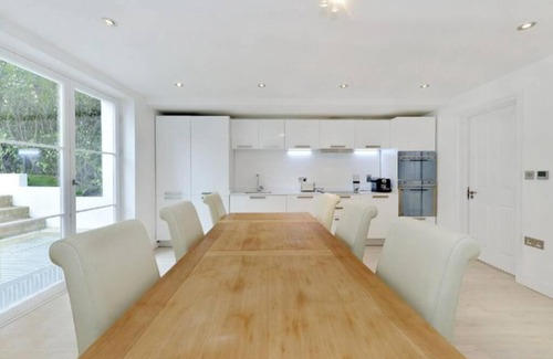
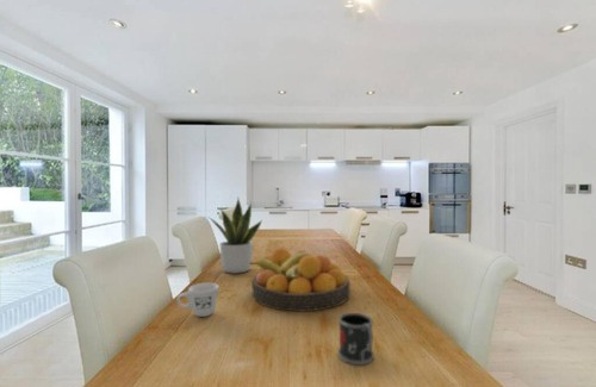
+ mug (198, 300)
+ mug (359, 337)
+ potted plant (235, 232)
+ fruit bowl (300, 271)
